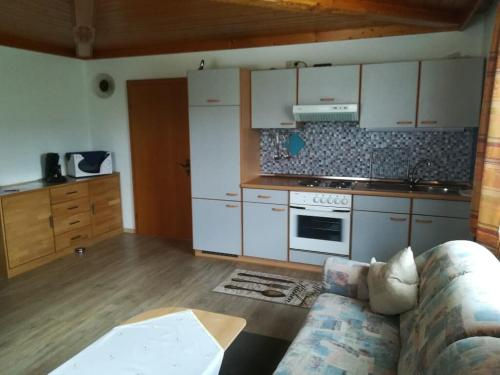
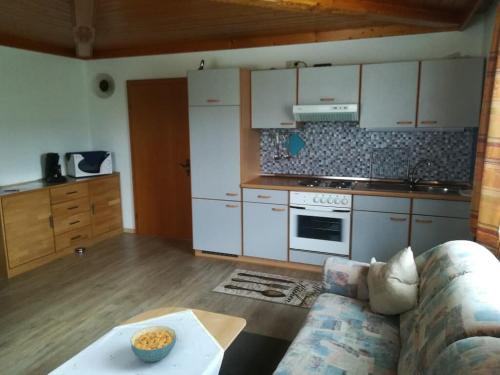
+ cereal bowl (154, 347)
